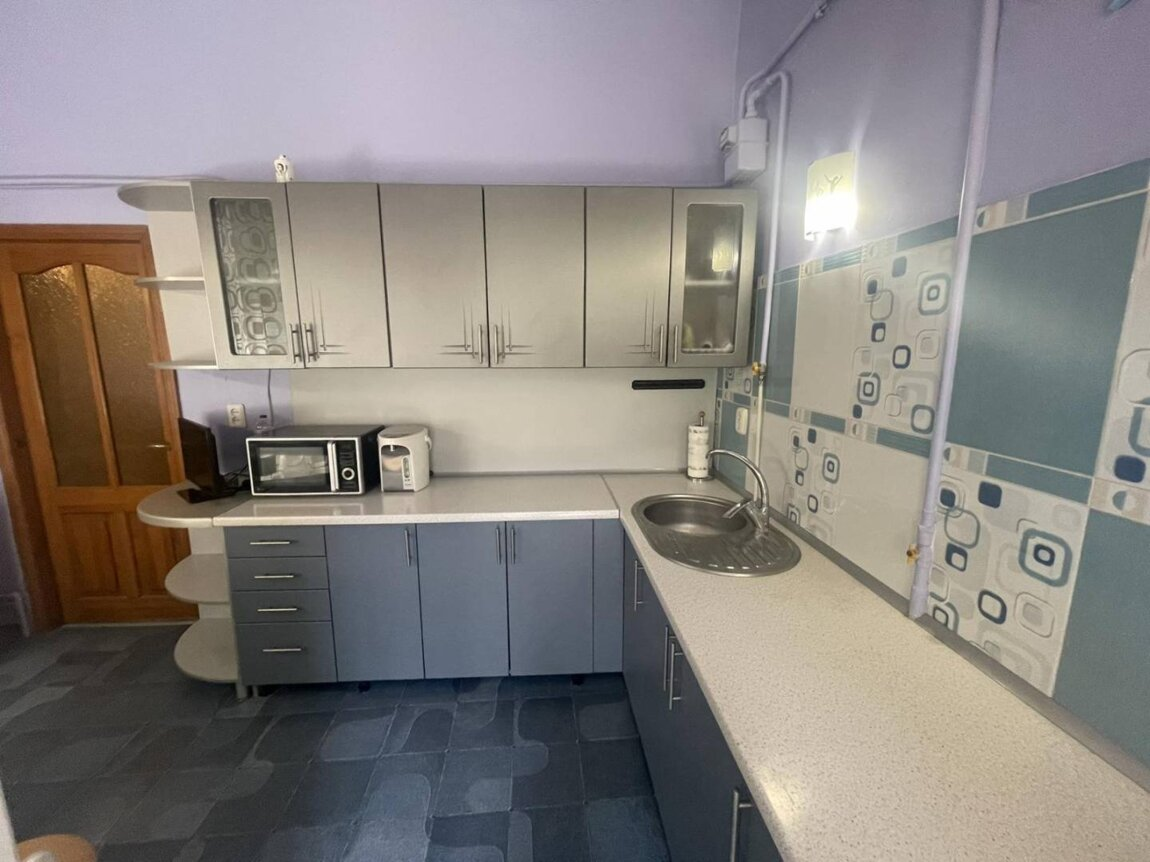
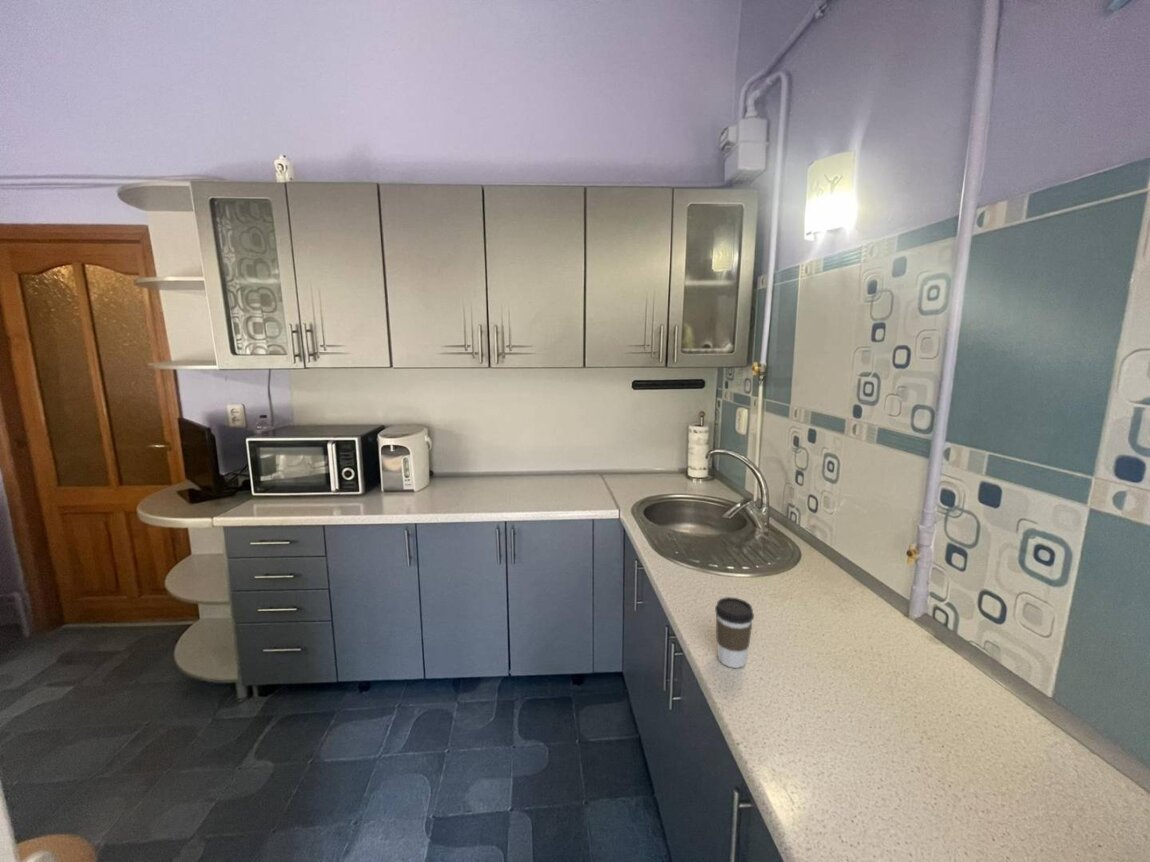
+ coffee cup (733, 632)
